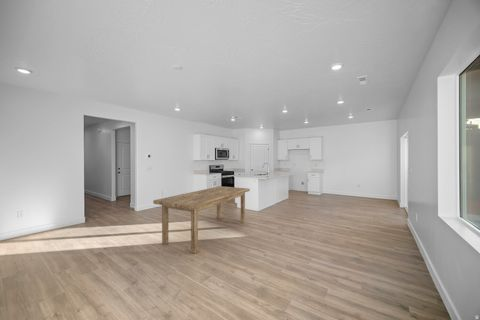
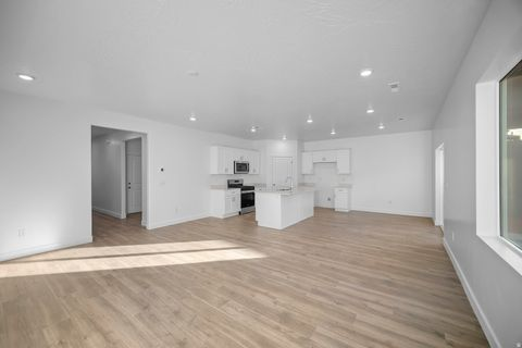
- dining table (208, 207)
